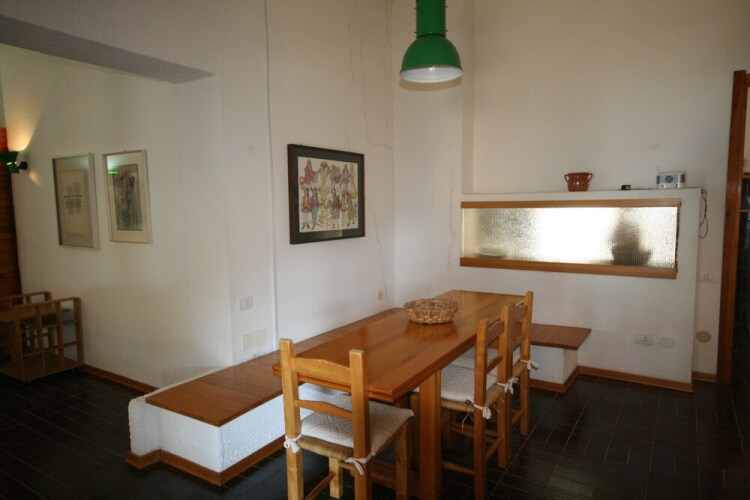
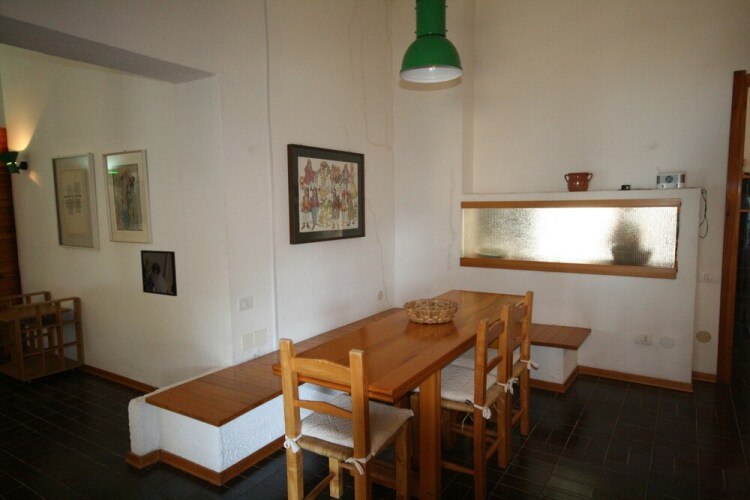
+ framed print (158, 272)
